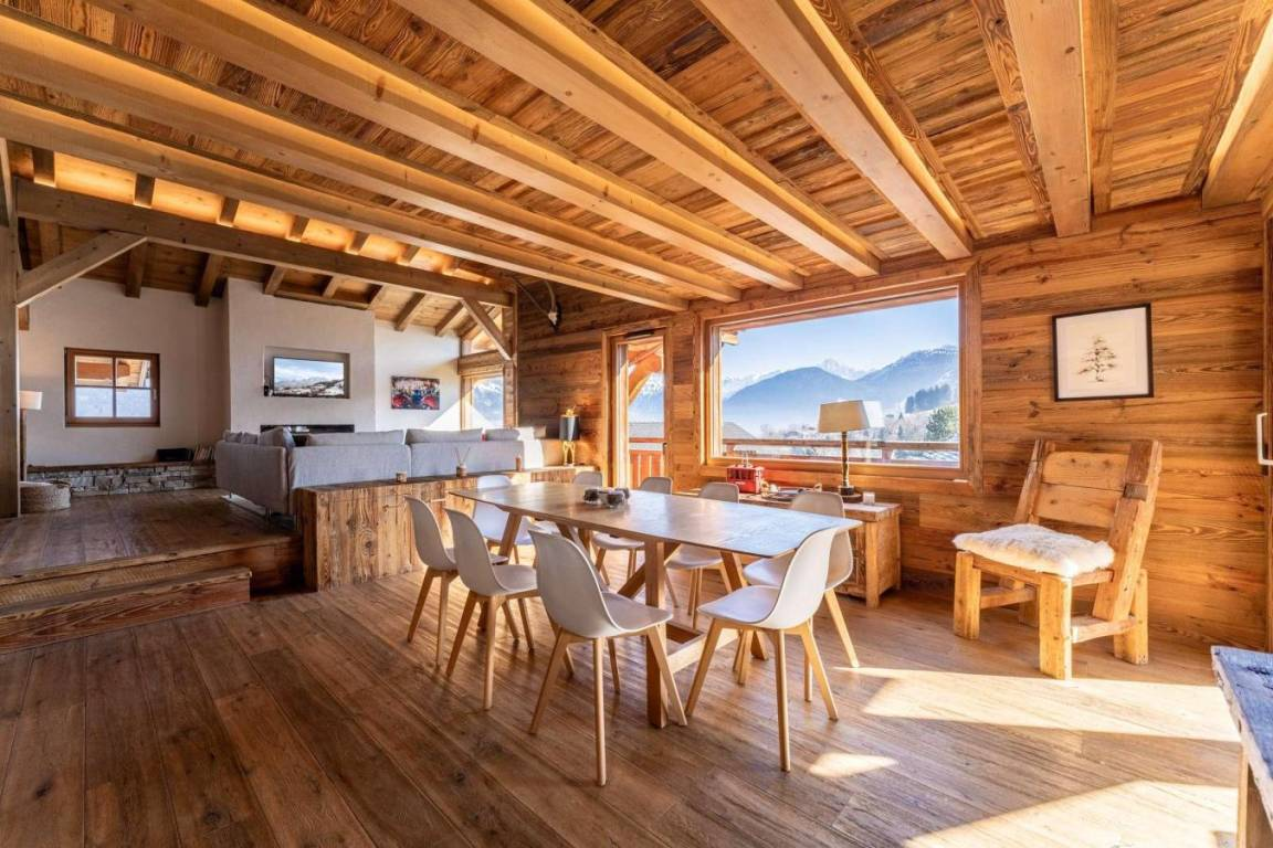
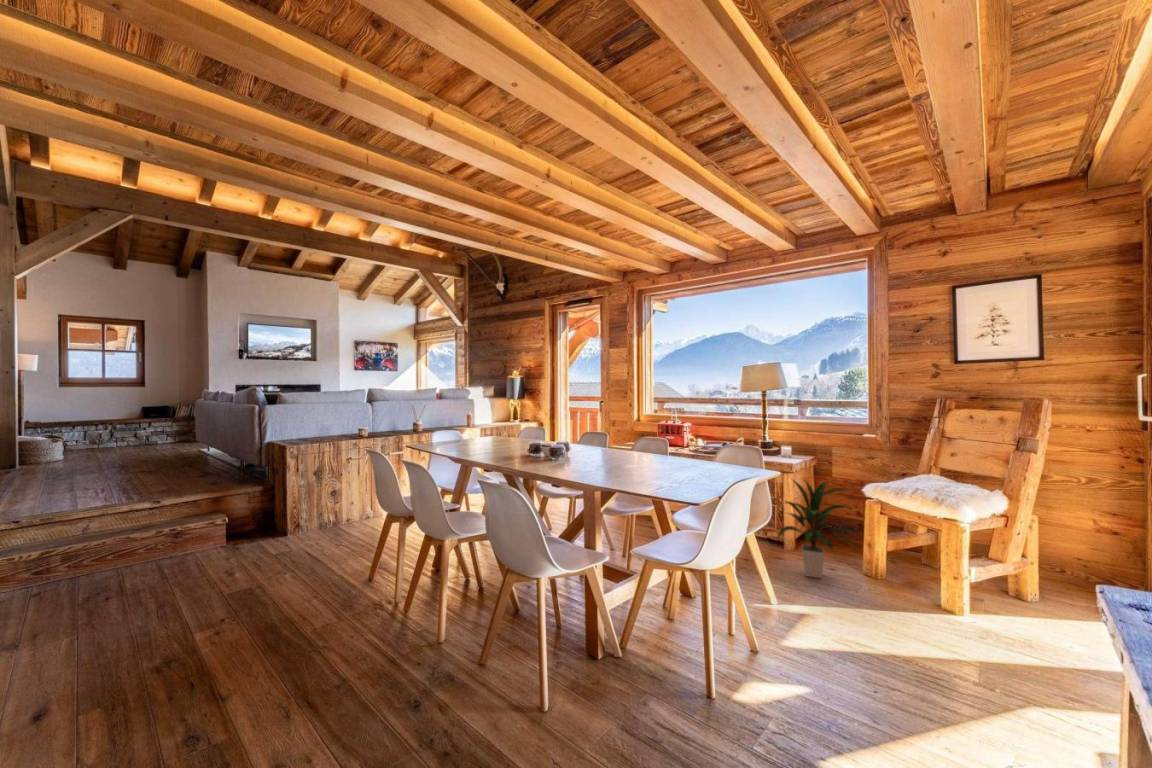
+ indoor plant (814, 525)
